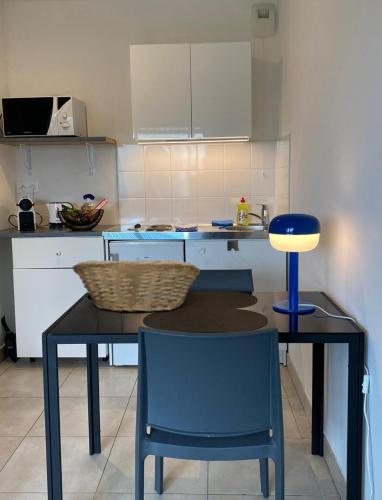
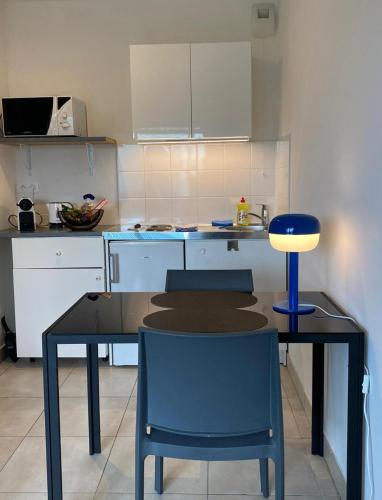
- fruit basket (136, 279)
